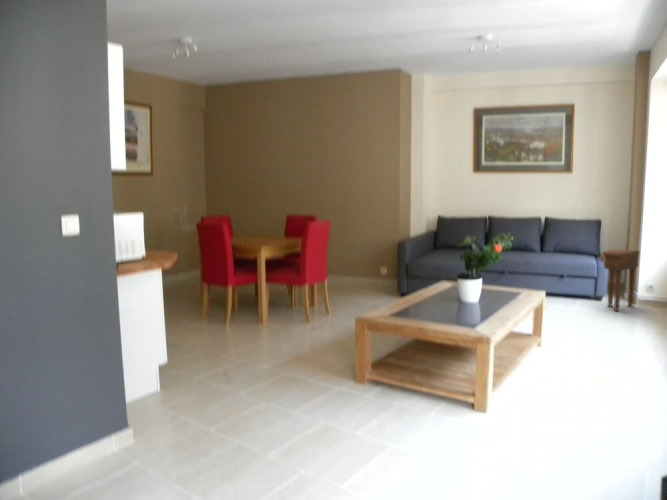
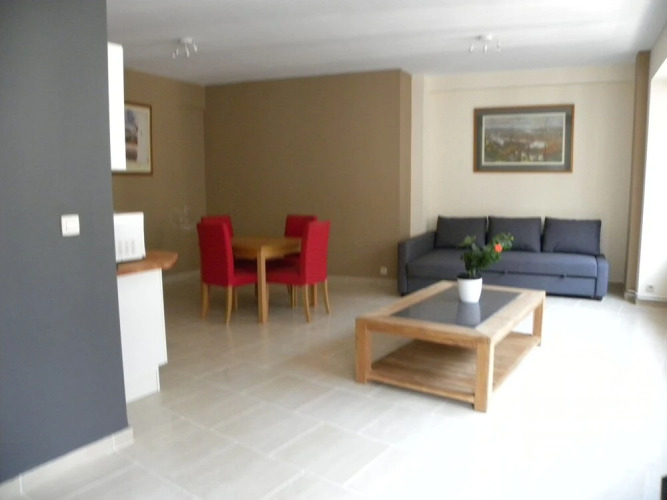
- side table (620, 280)
